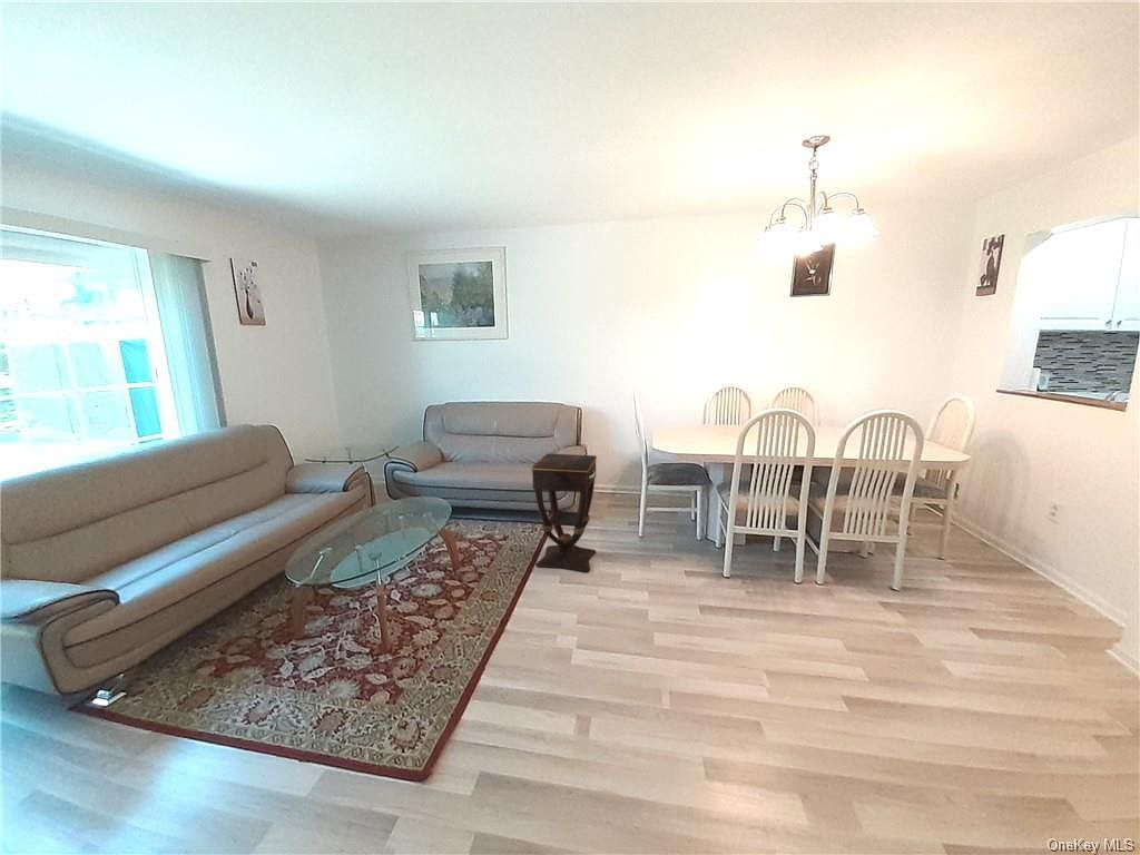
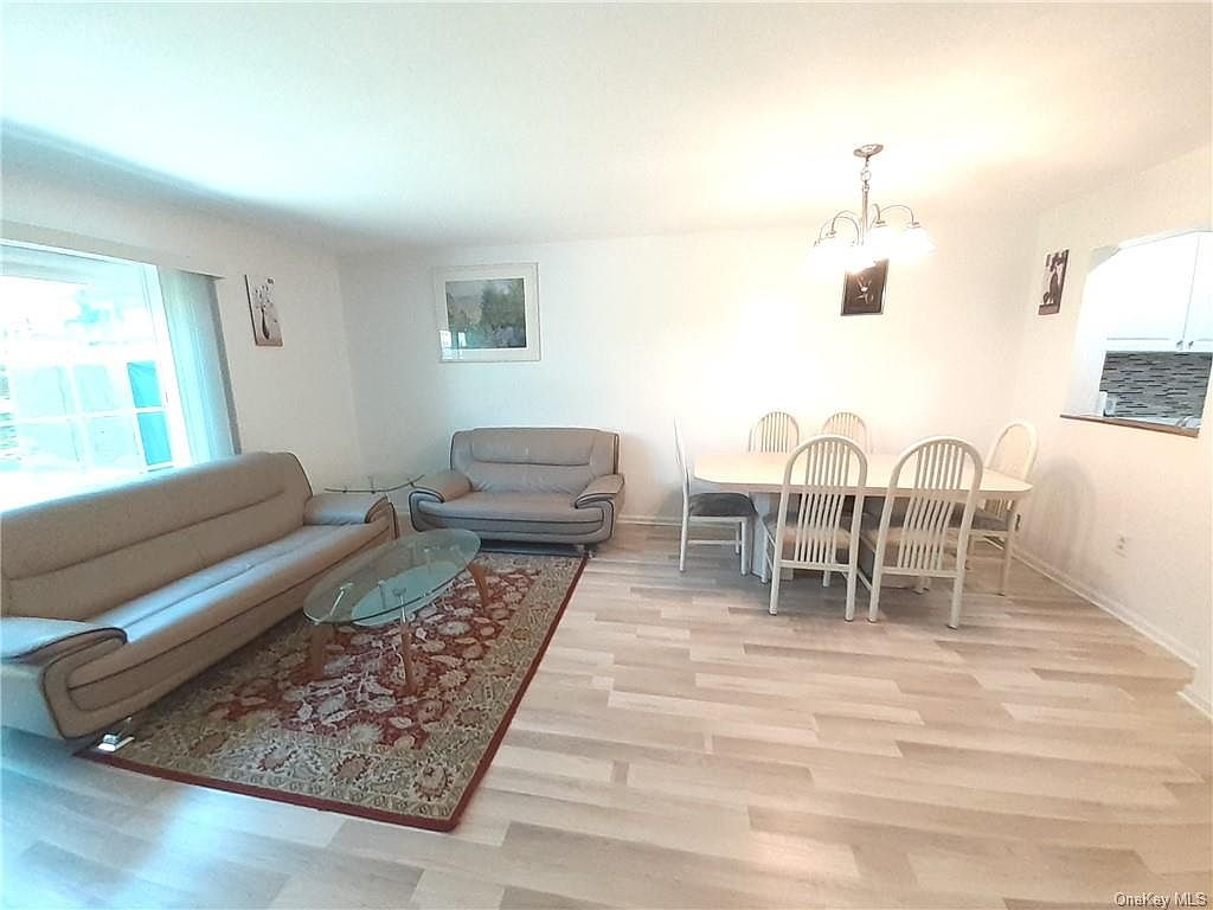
- side table (566, 511)
